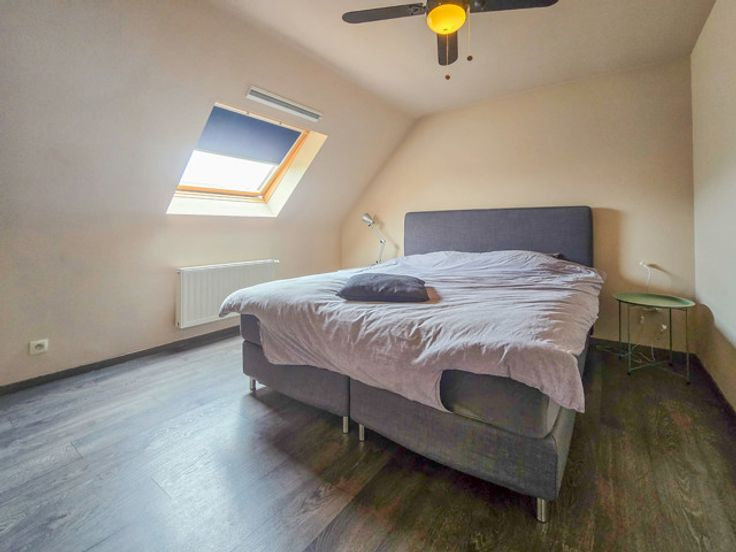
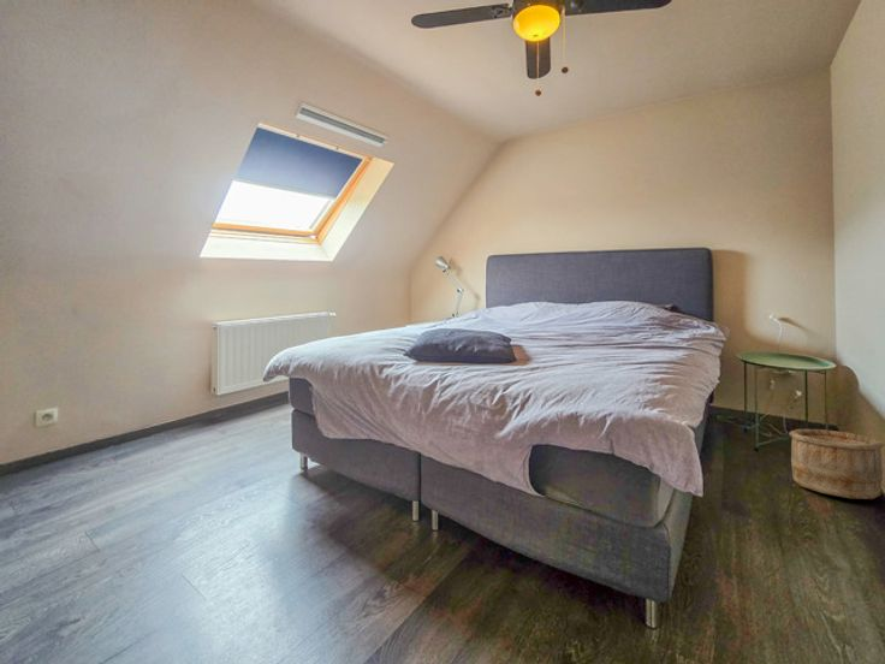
+ wooden bucket (833, 462)
